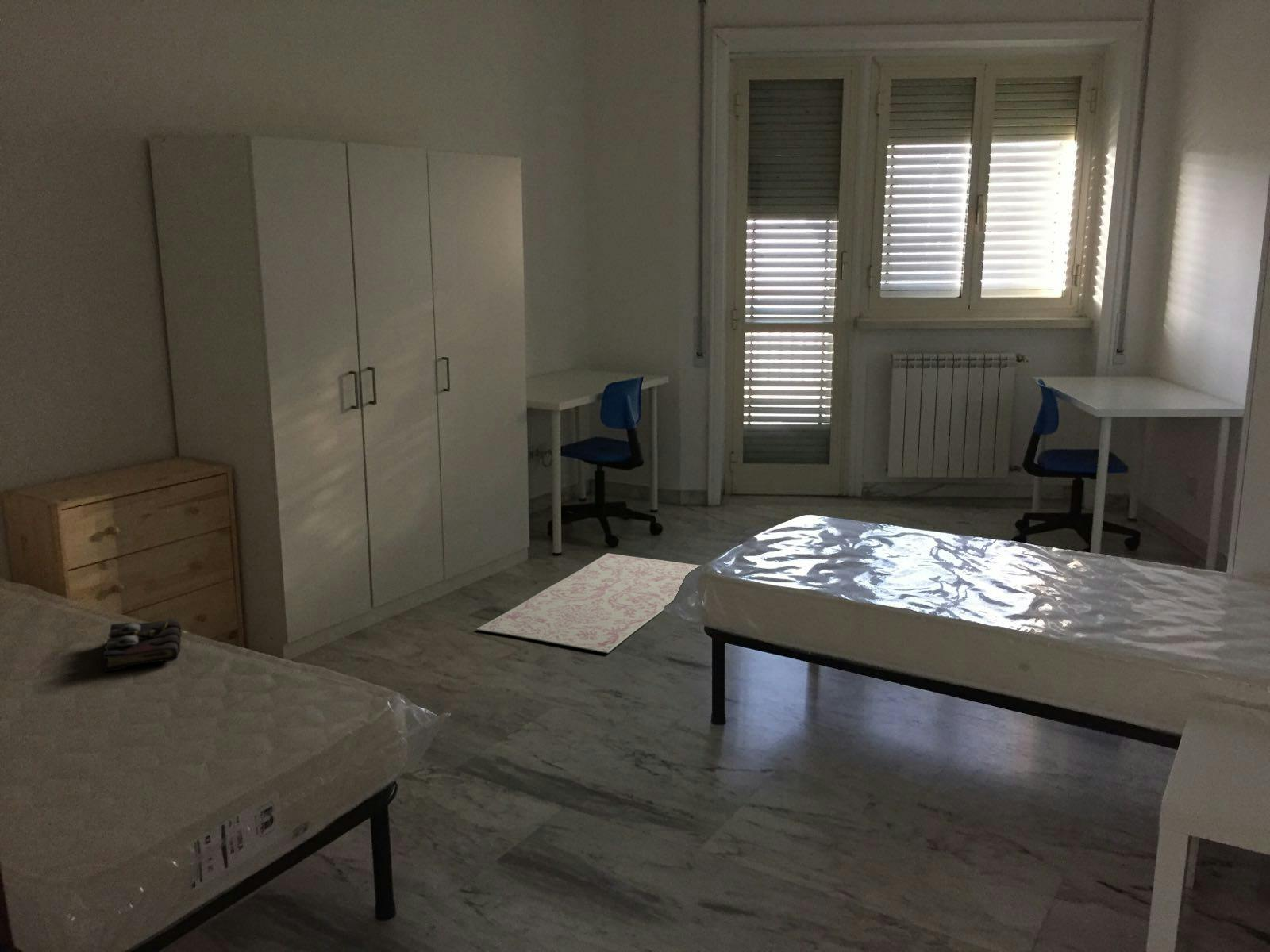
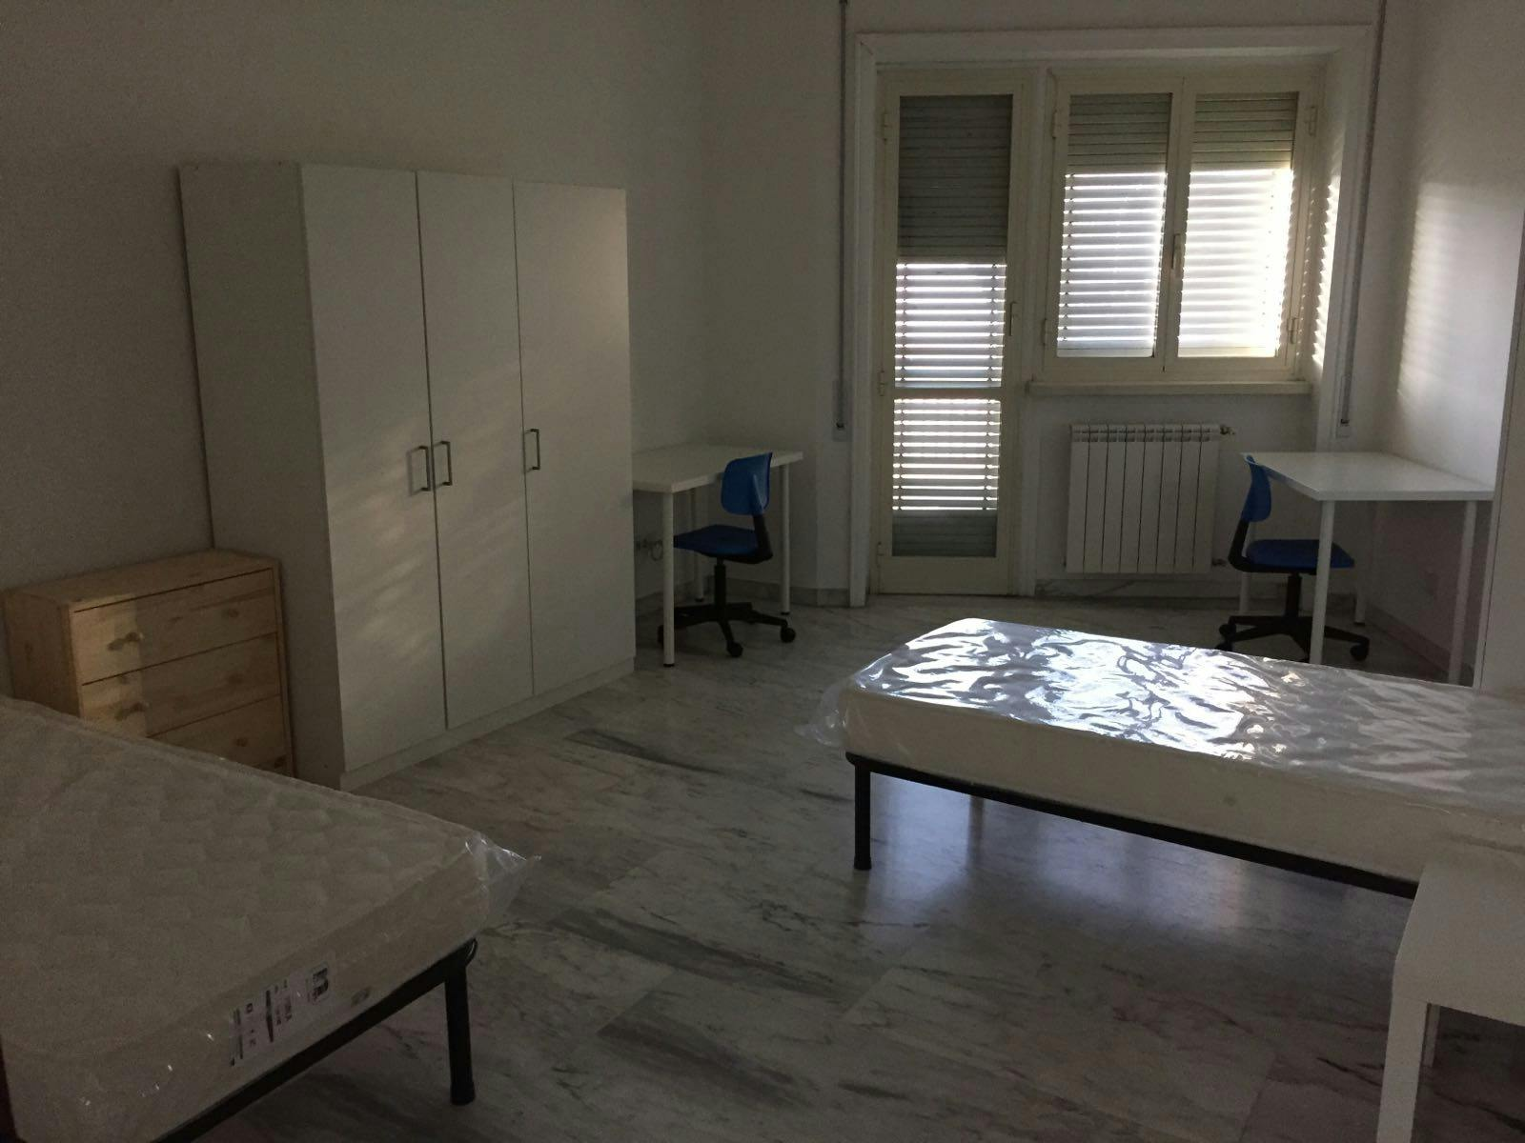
- rug (607, 596)
- book (143, 638)
